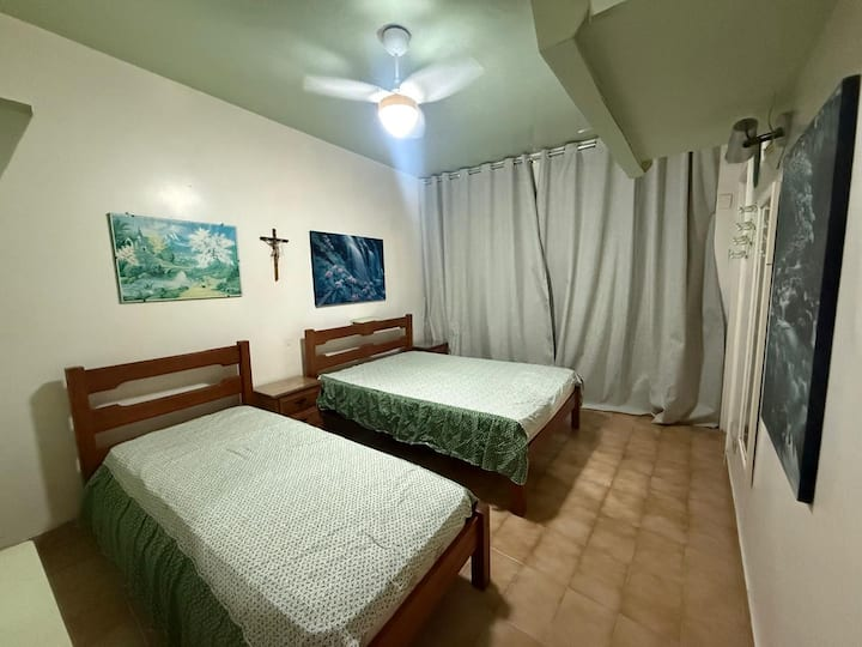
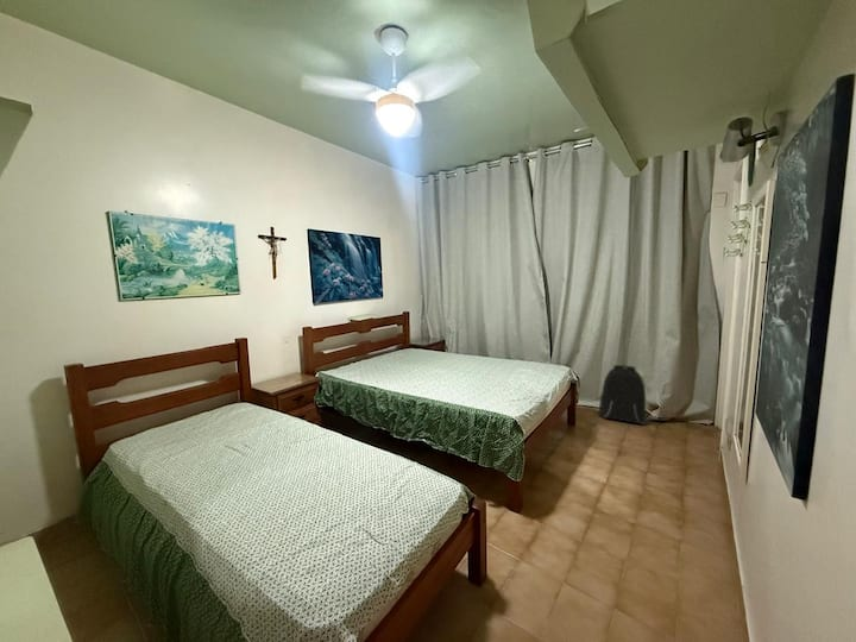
+ backpack (622, 391)
